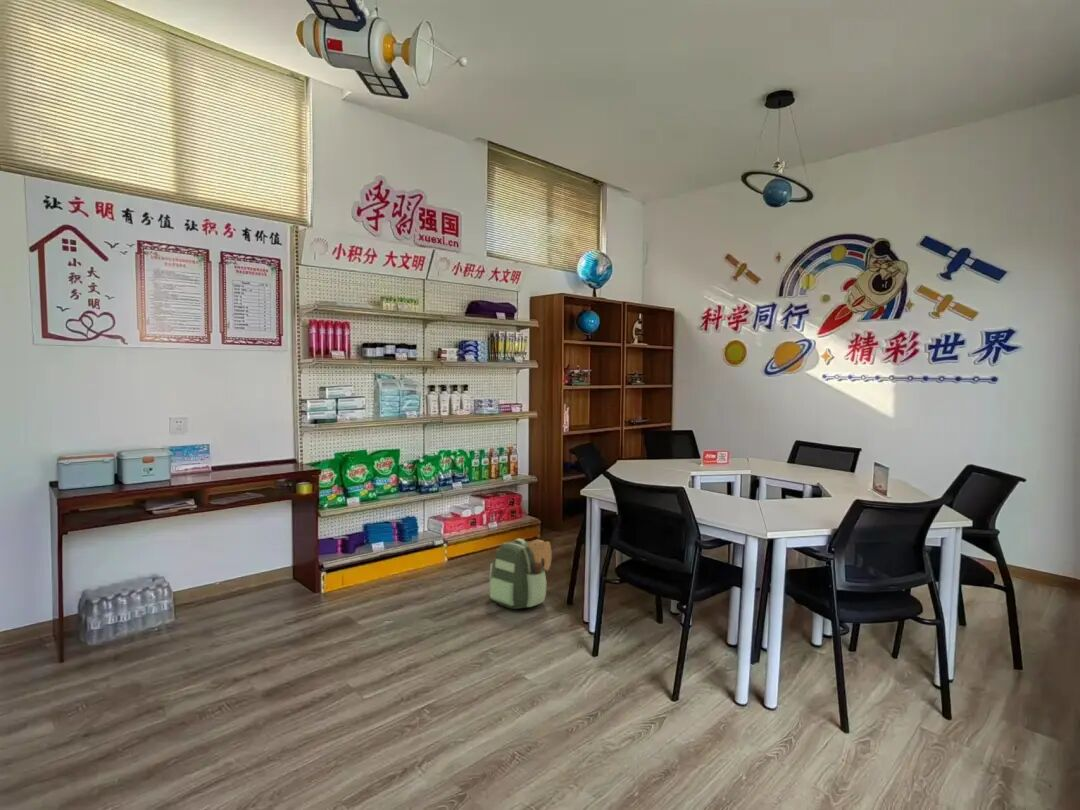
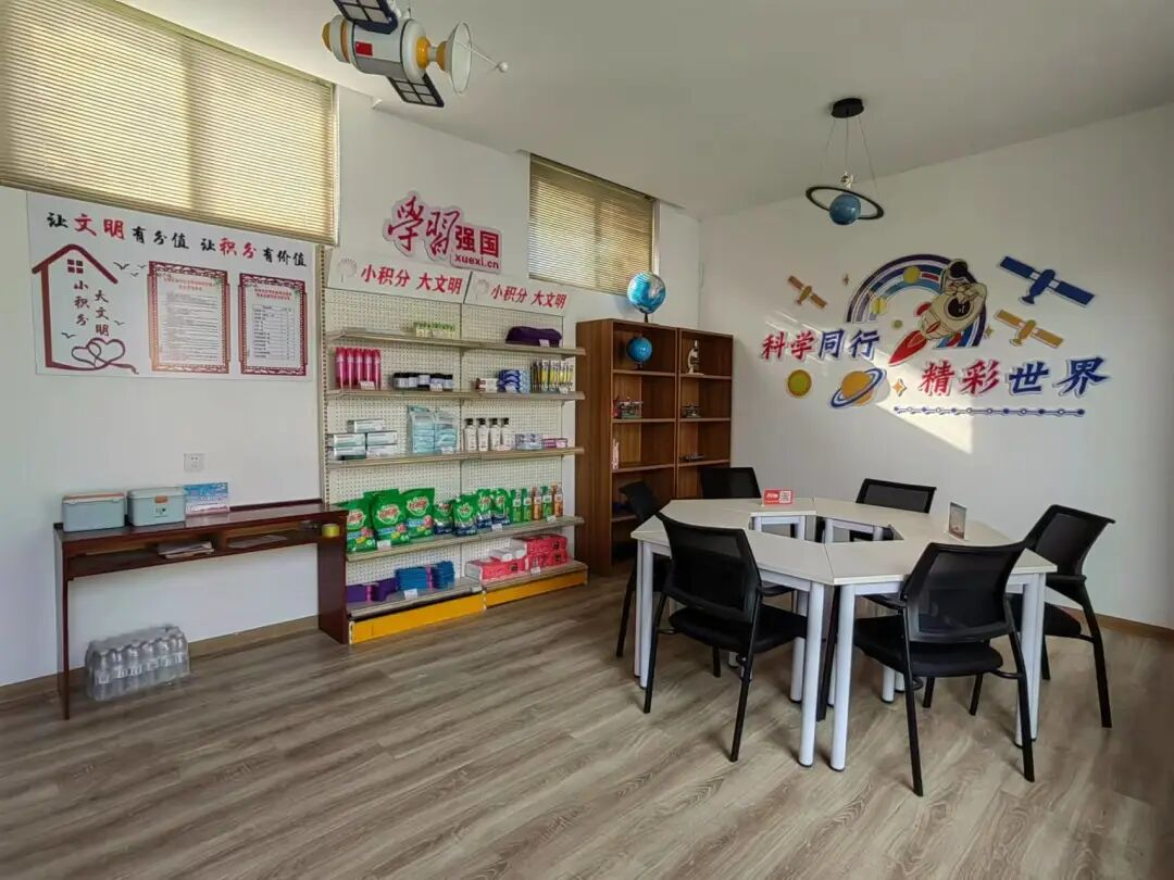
- backpack (519, 570)
